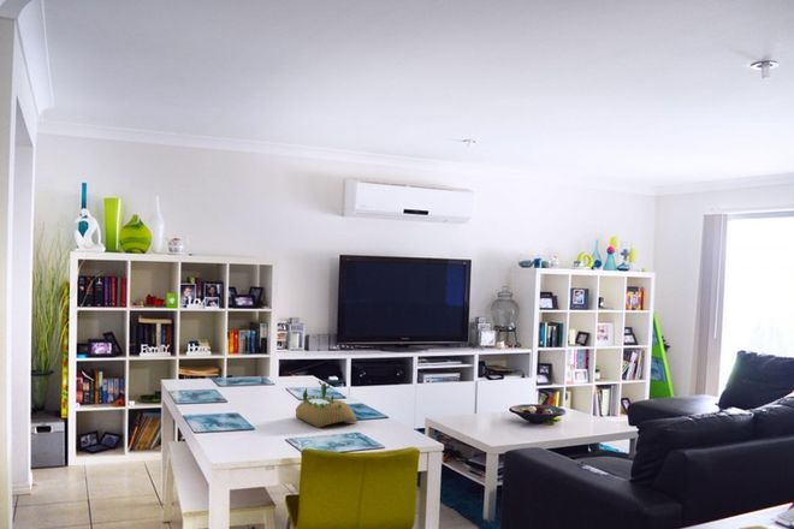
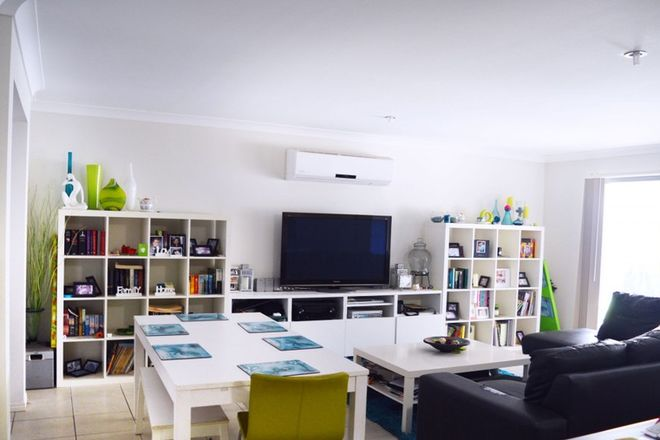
- succulent planter (326, 402)
